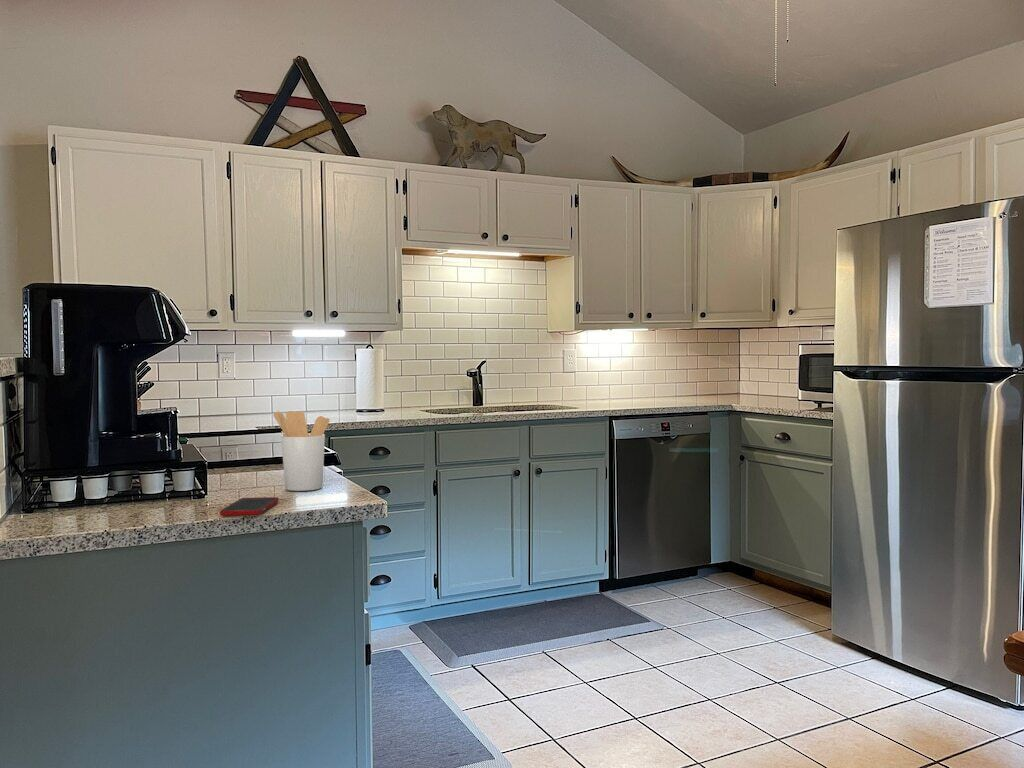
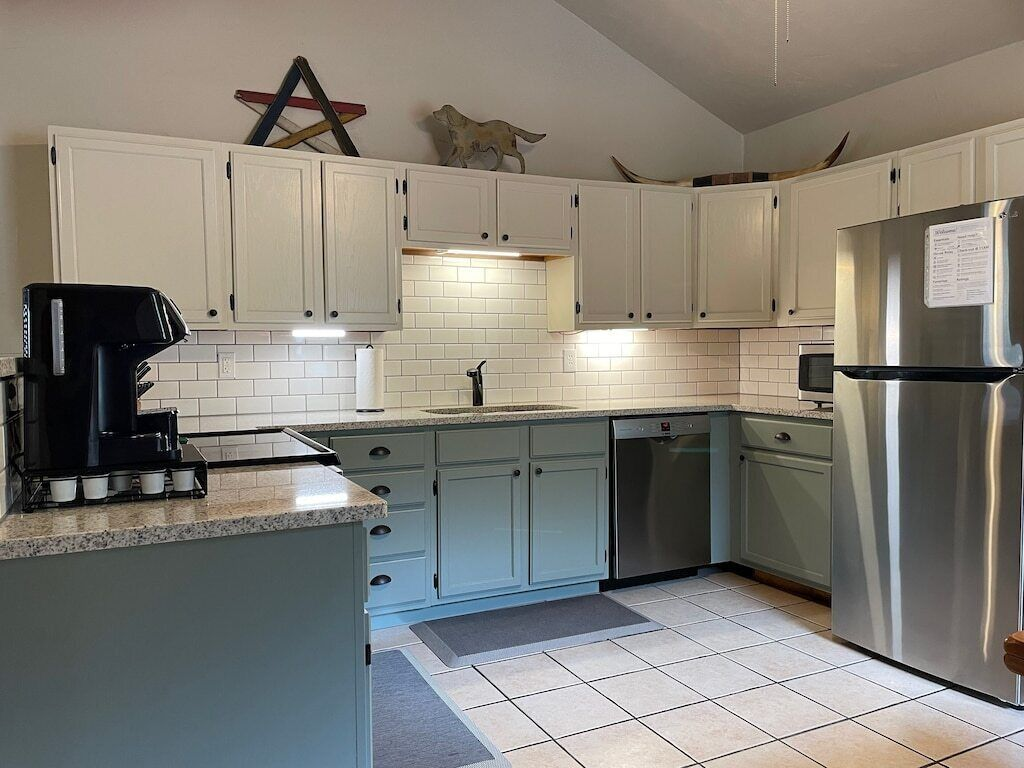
- cell phone (250, 506)
- utensil holder (298, 447)
